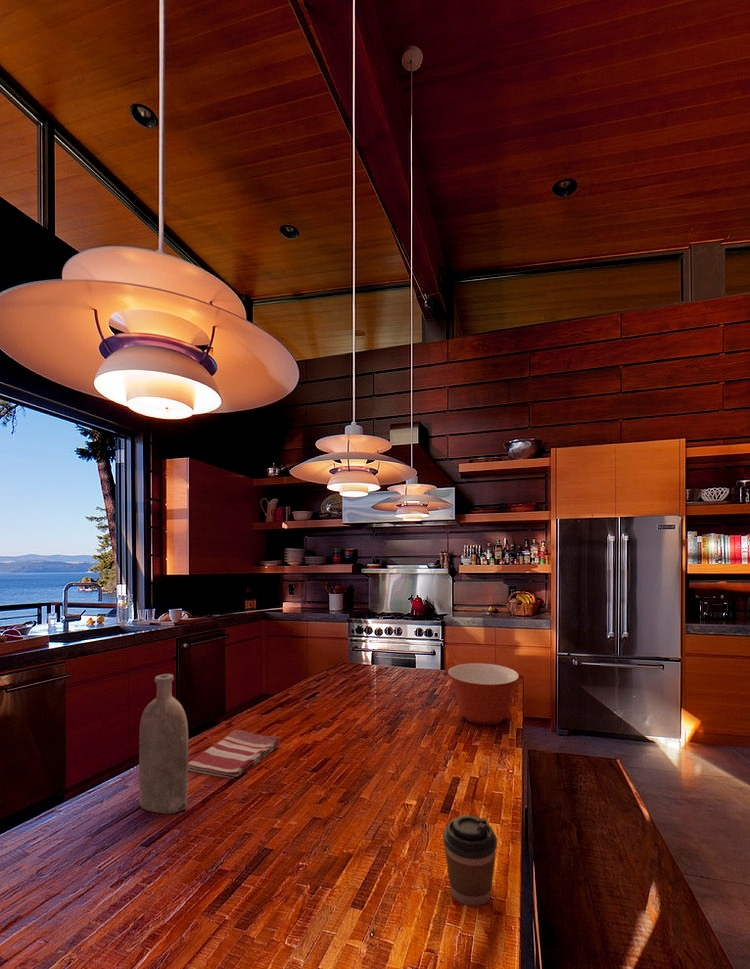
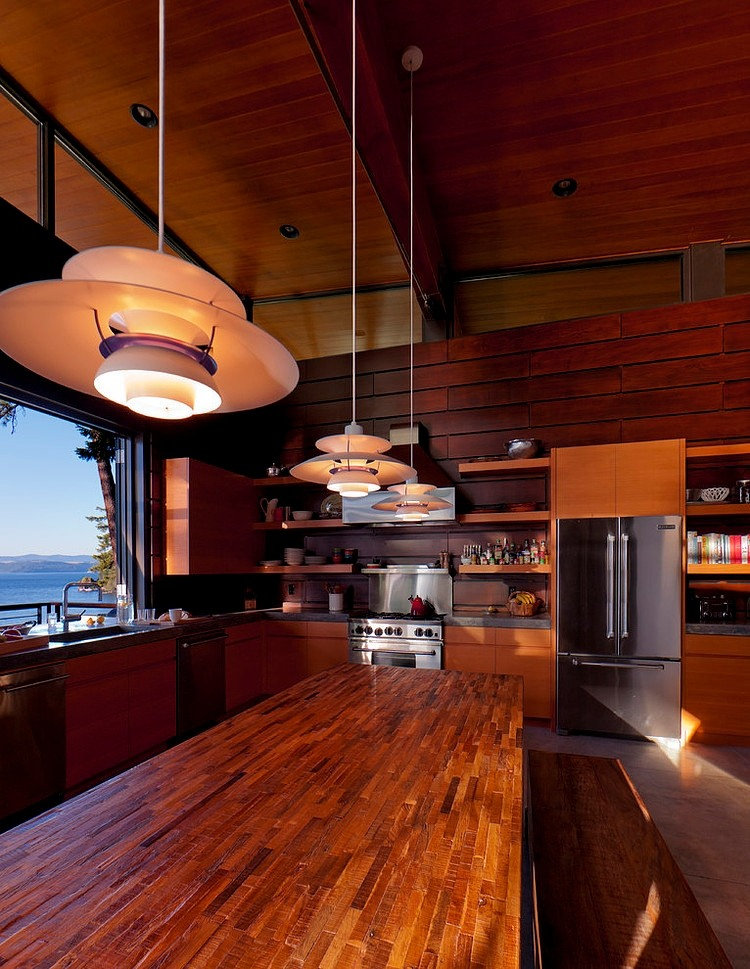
- mixing bowl (483, 695)
- bottle (163, 740)
- dish towel (234, 752)
- coffee cup (470, 855)
